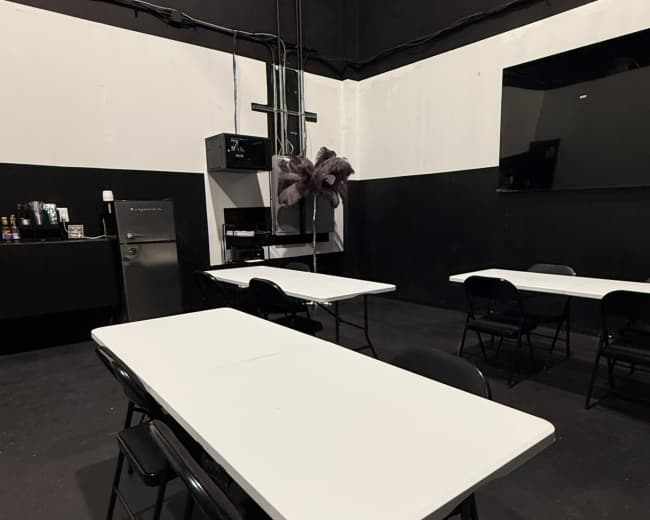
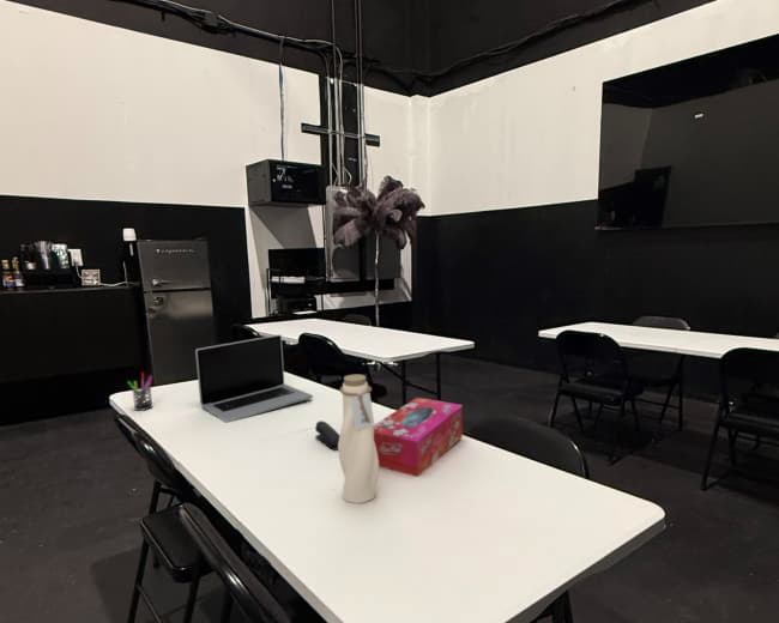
+ tissue box (417, 433)
+ water bottle (358, 437)
+ stapler (328, 434)
+ laptop (255, 374)
+ pen holder (139, 391)
